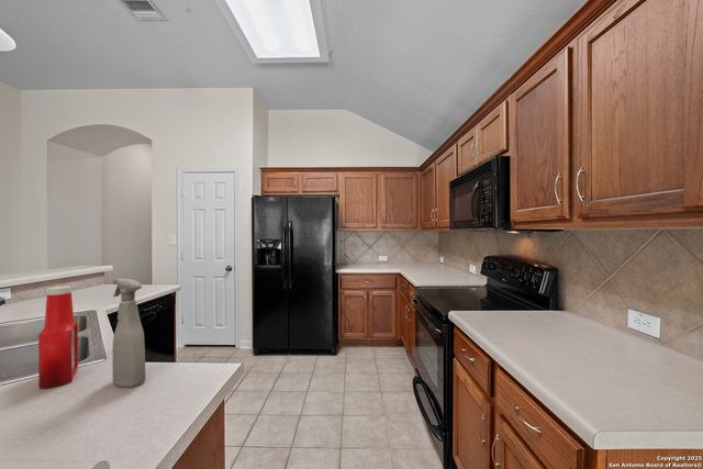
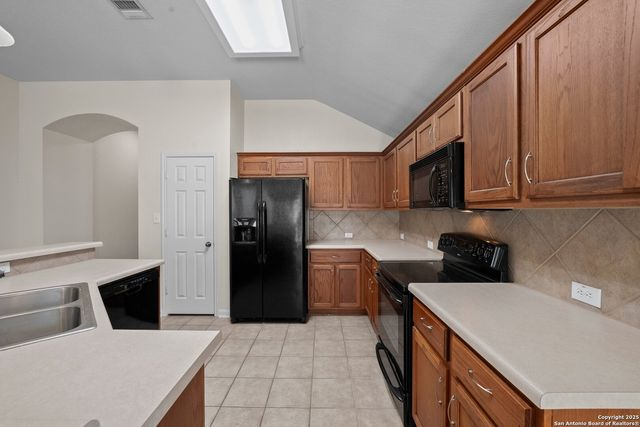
- spray bottle (129, 330)
- soap bottle (59, 332)
